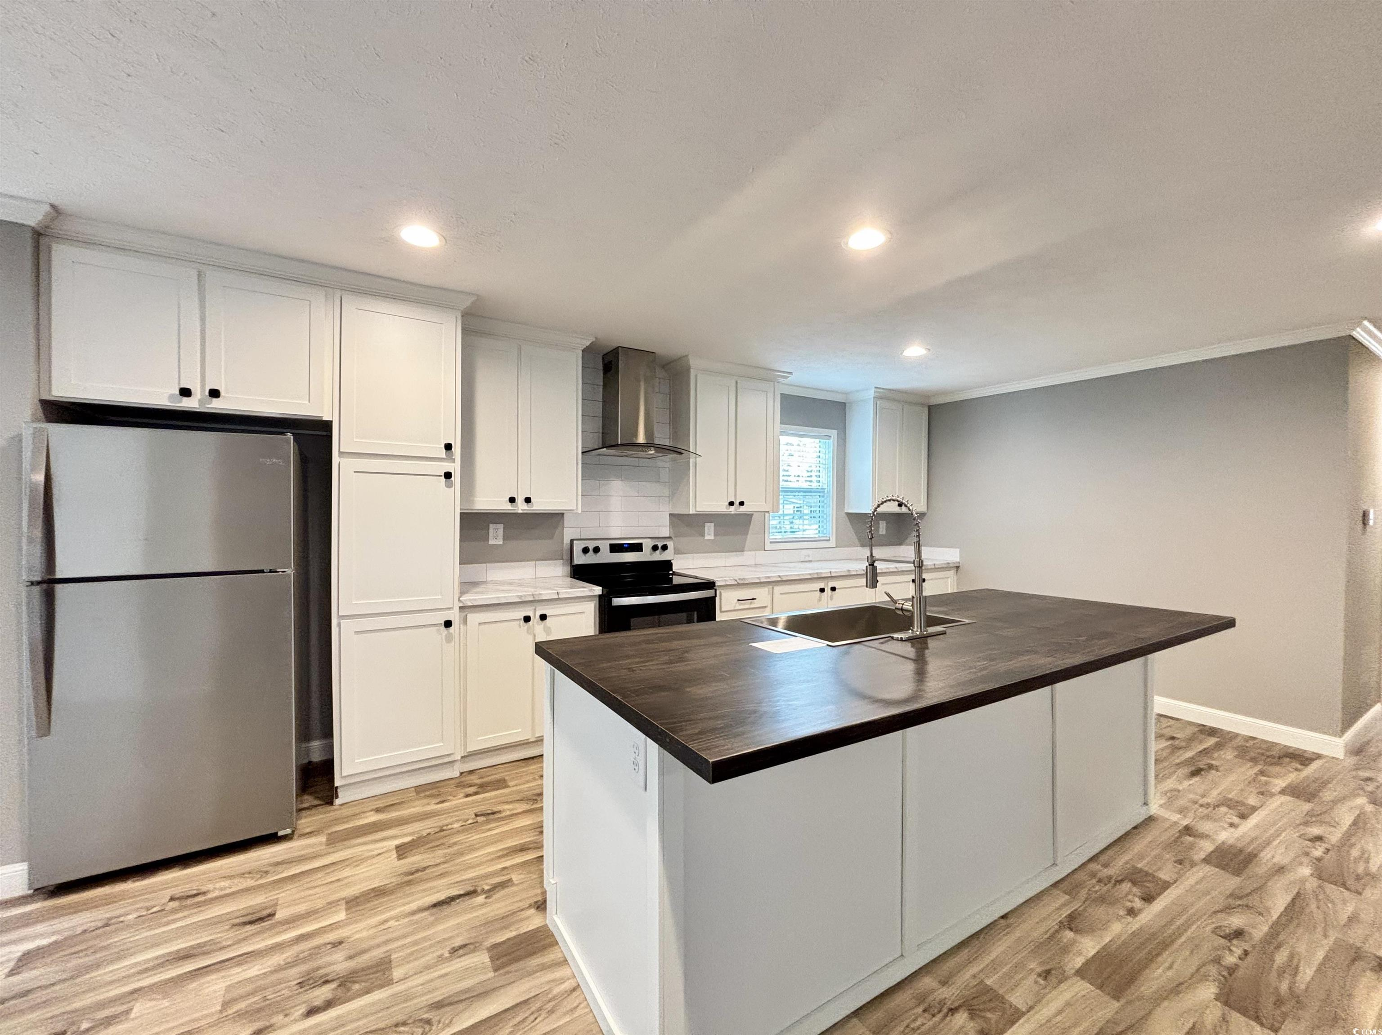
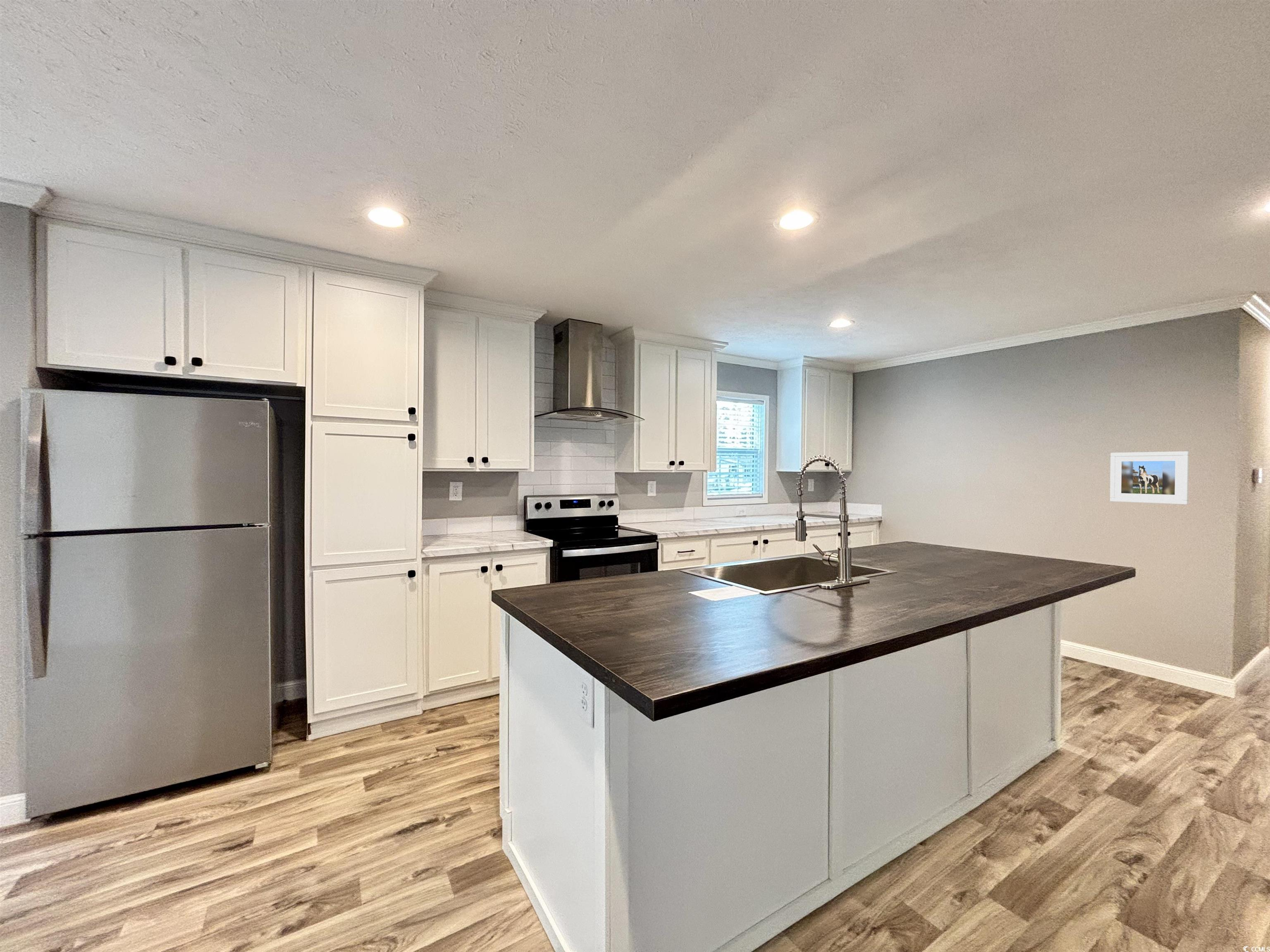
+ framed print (1148, 477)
